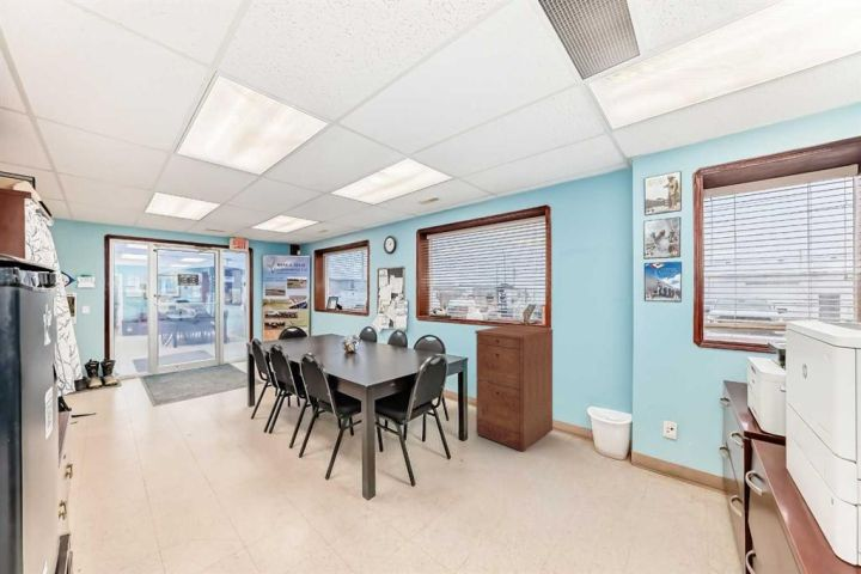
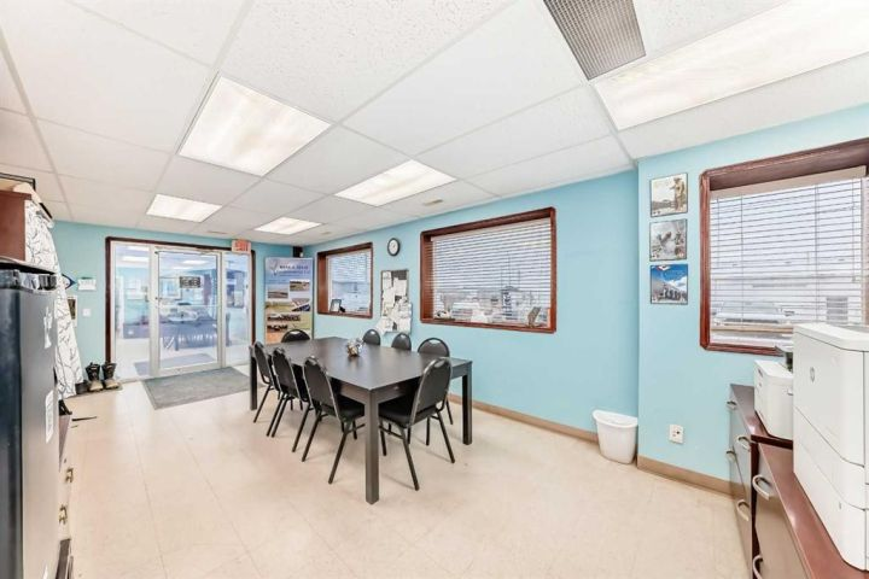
- filing cabinet (514, 380)
